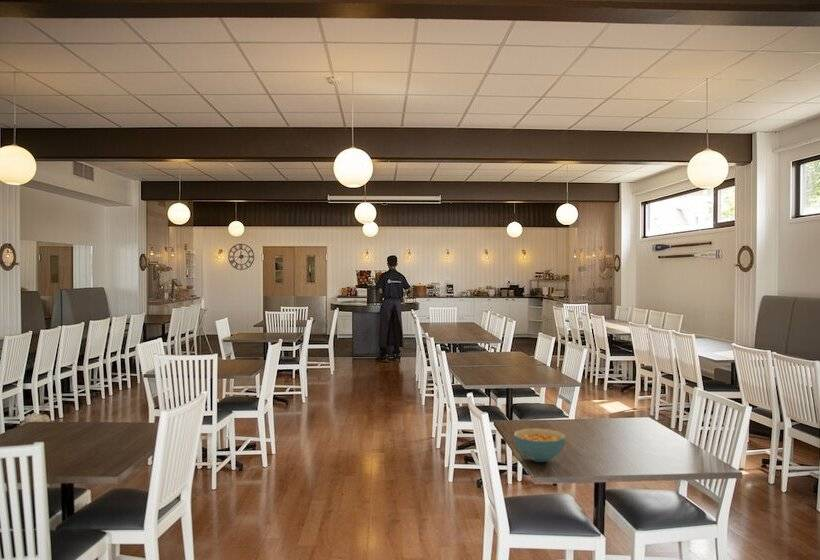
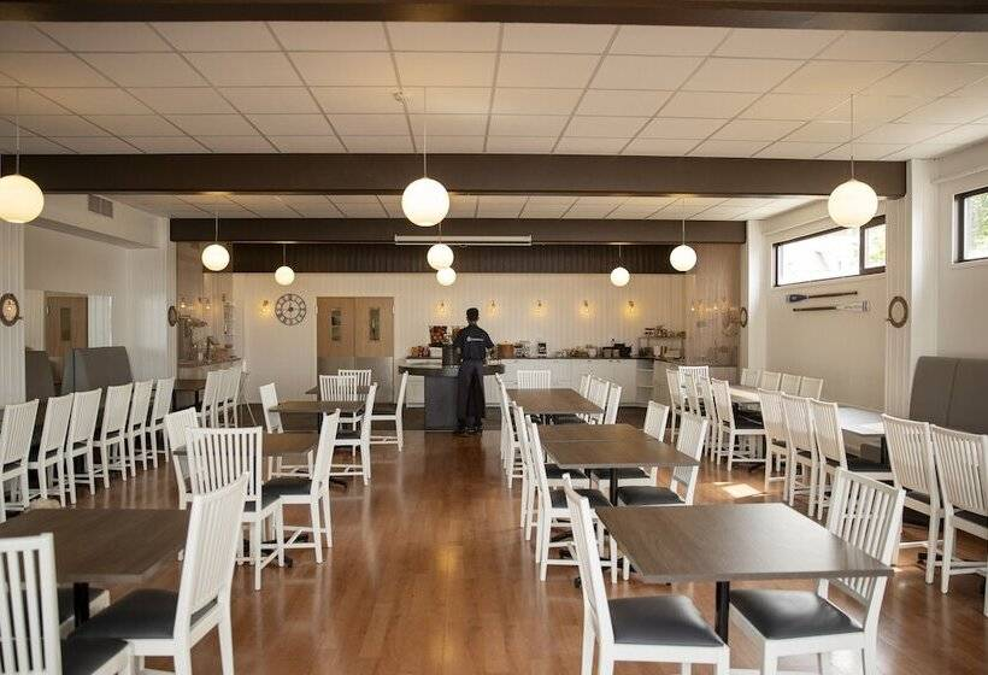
- cereal bowl (539, 447)
